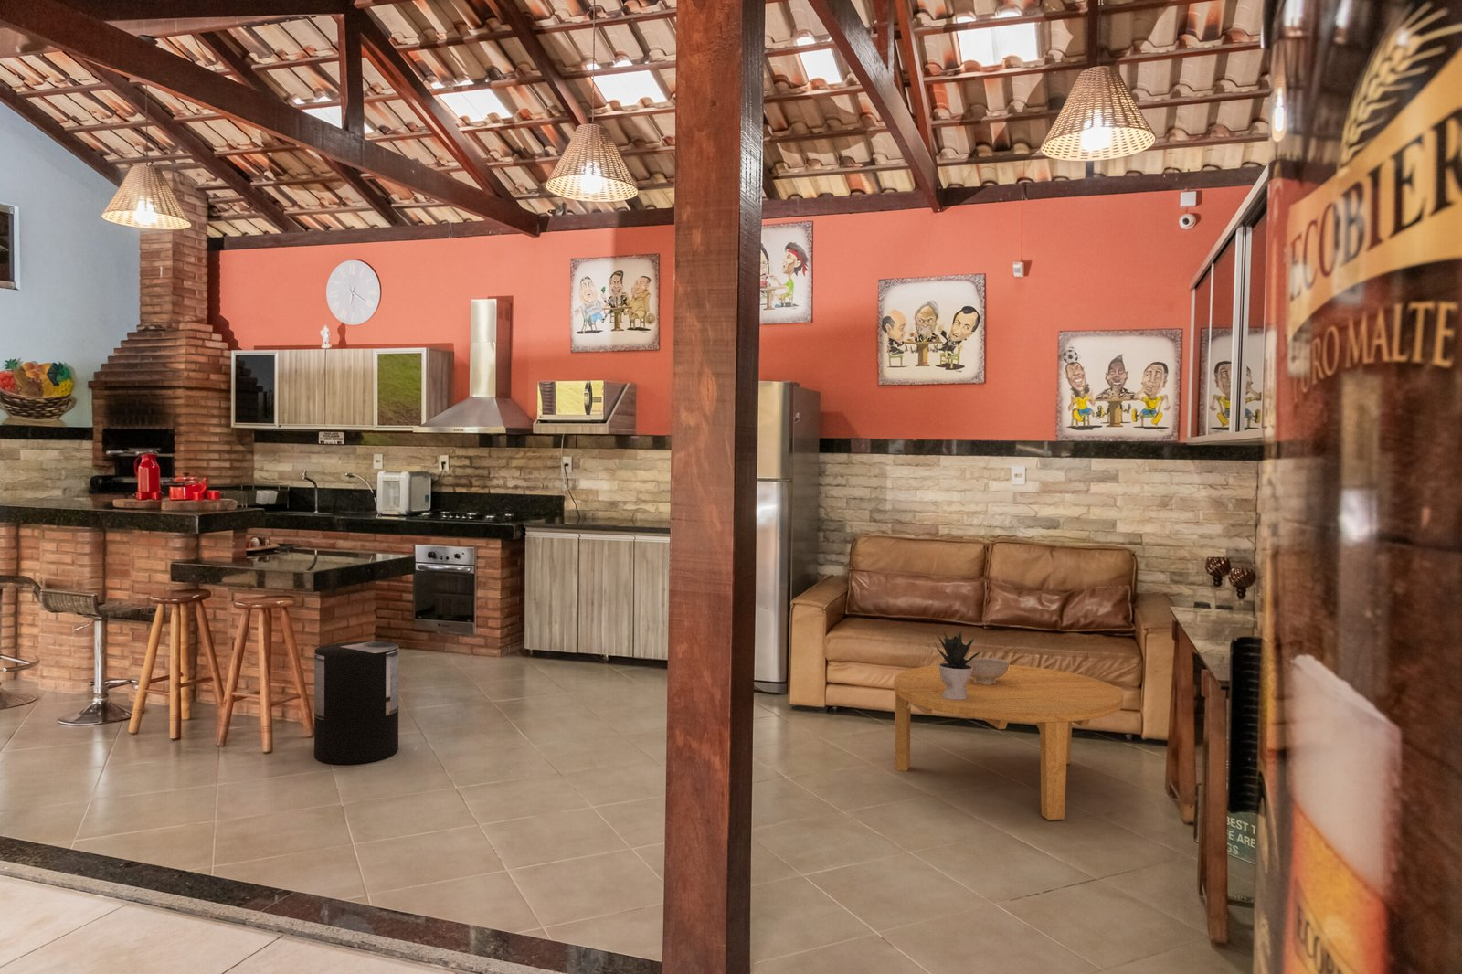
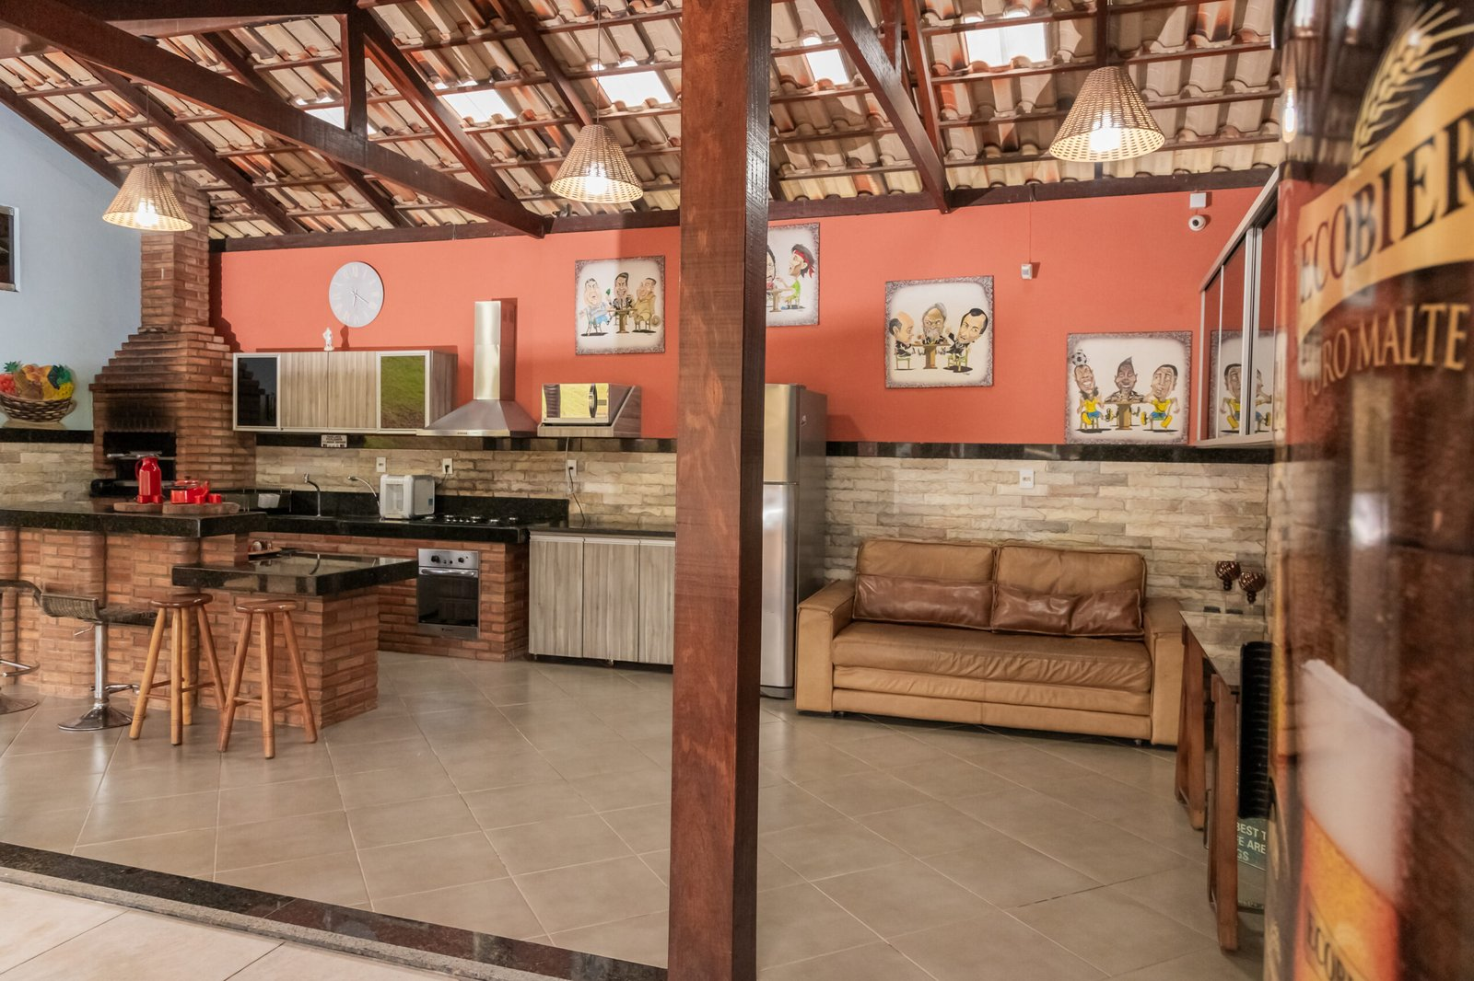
- trash can (357, 700)
- decorative bowl (984, 671)
- potted plant (952, 661)
- coffee table (1004, 728)
